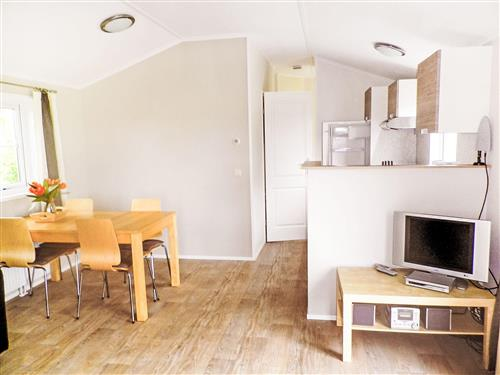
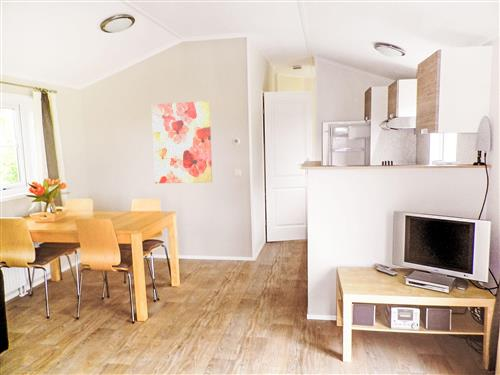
+ wall art (181, 143)
